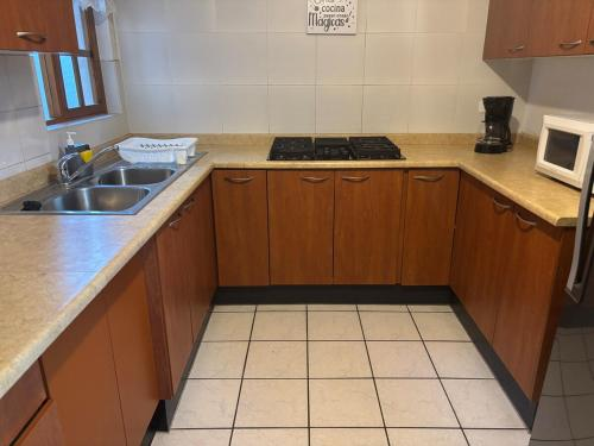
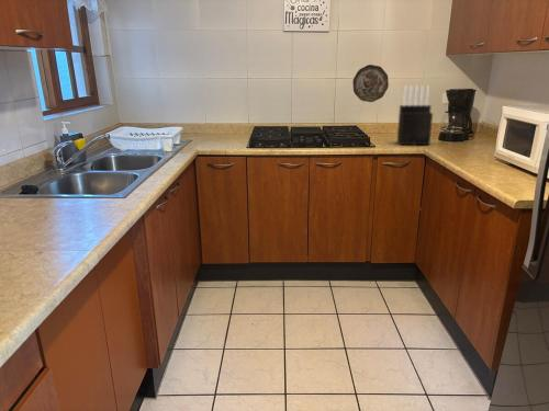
+ knife block (415, 115)
+ decorative plate (370, 83)
